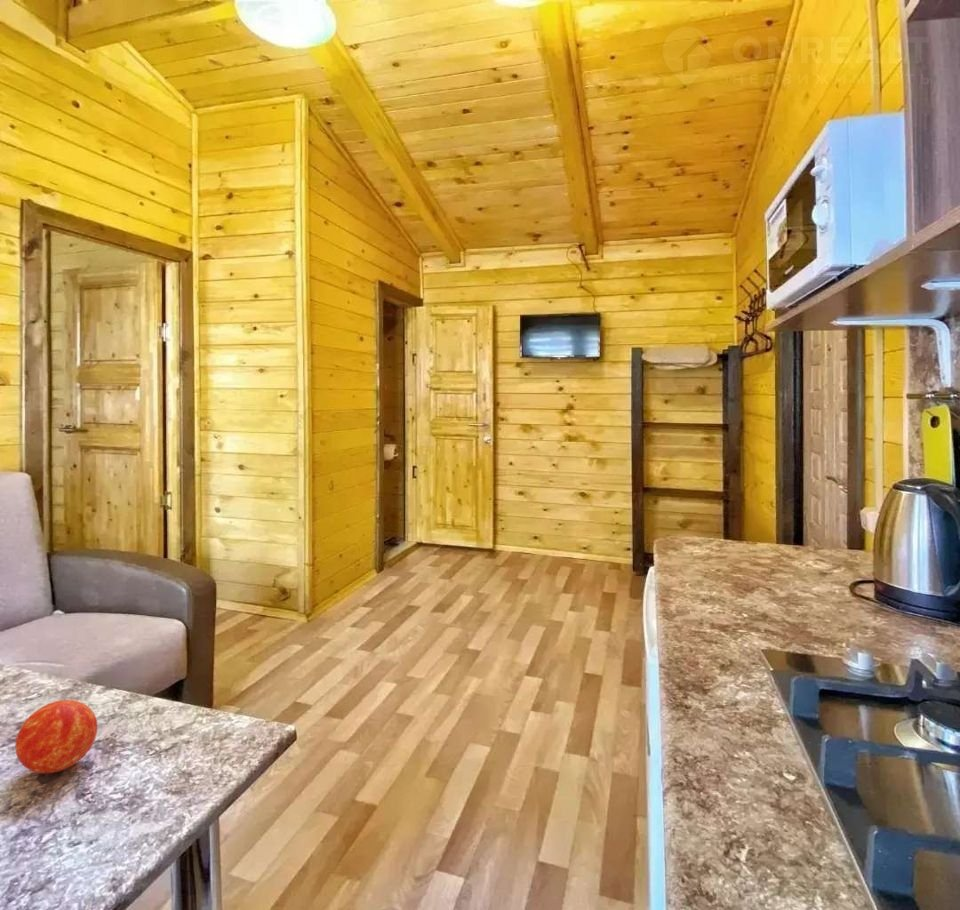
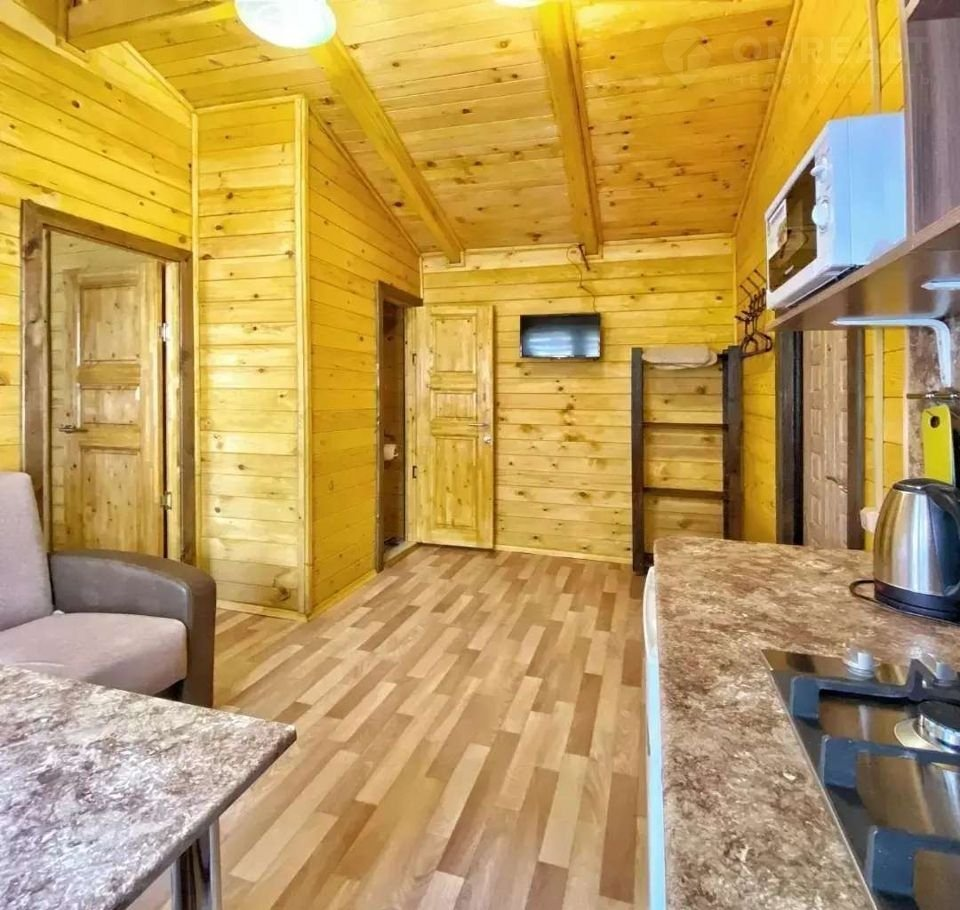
- apple (57, 735)
